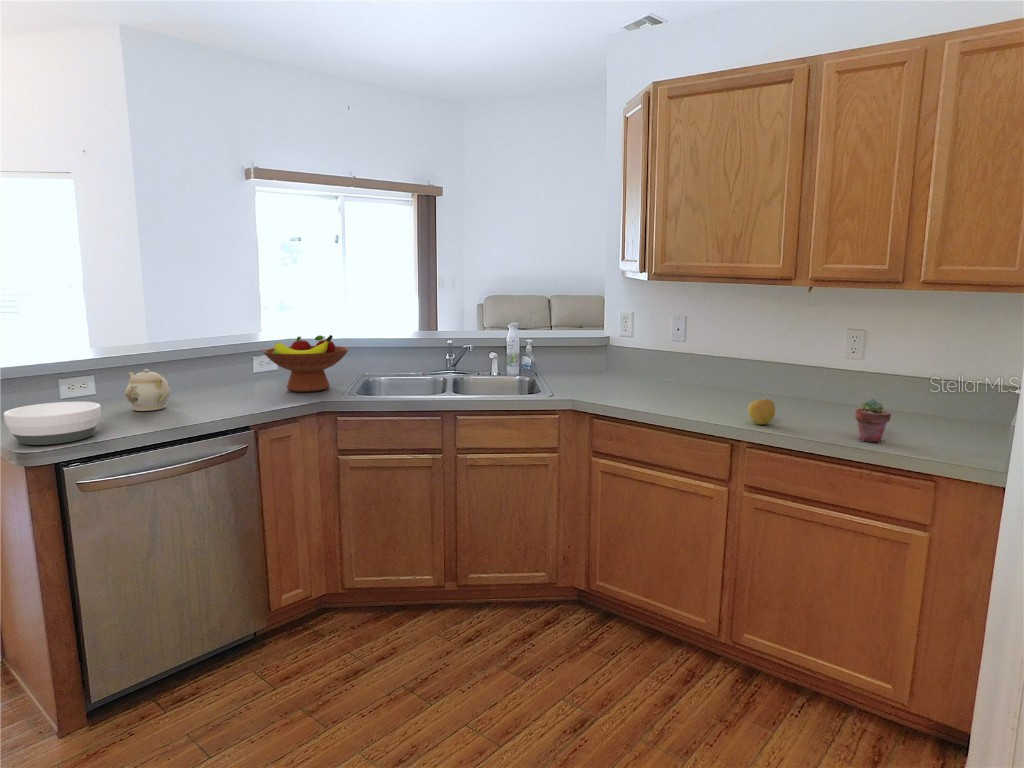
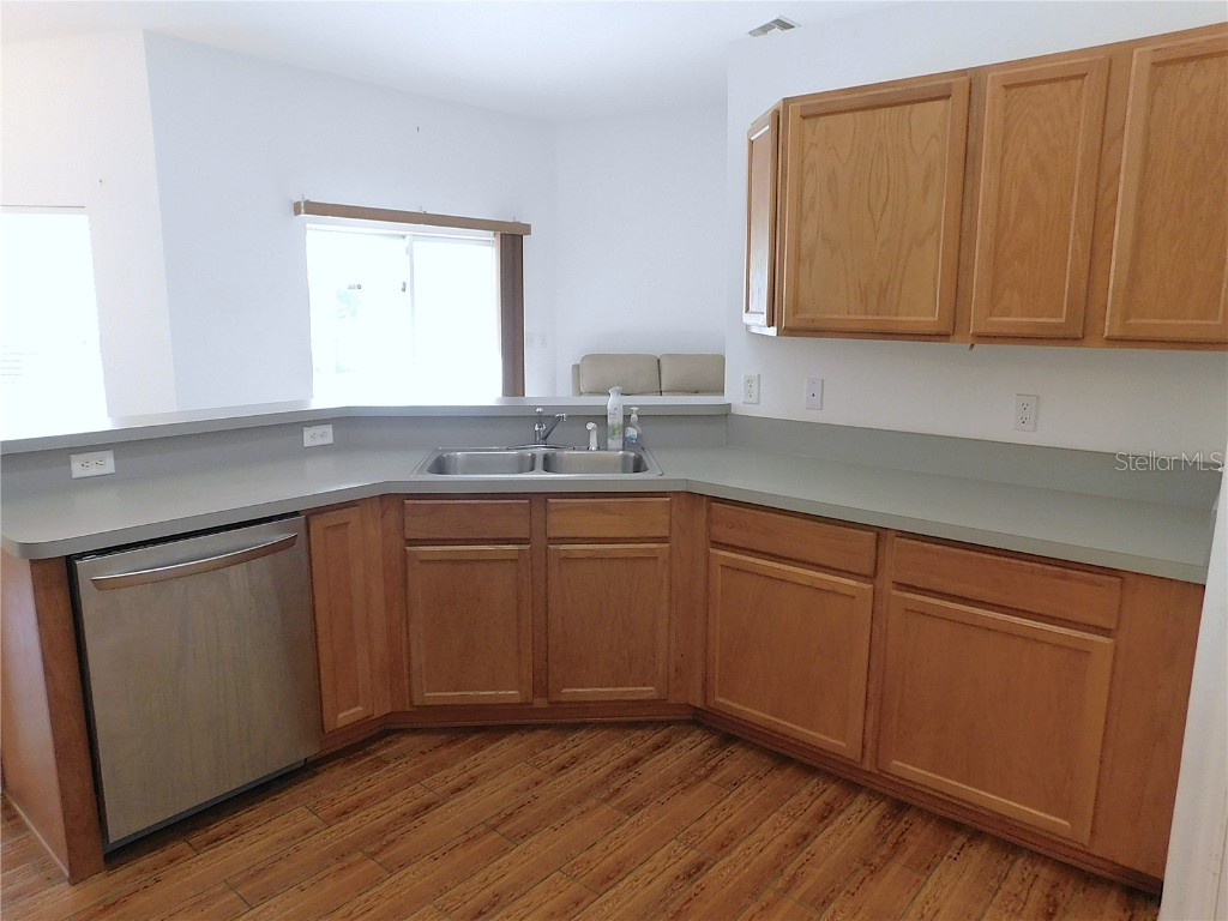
- potted succulent (872, 419)
- apple (761, 411)
- teapot (148, 388)
- fruit bowl (307, 361)
- bowl (54, 423)
